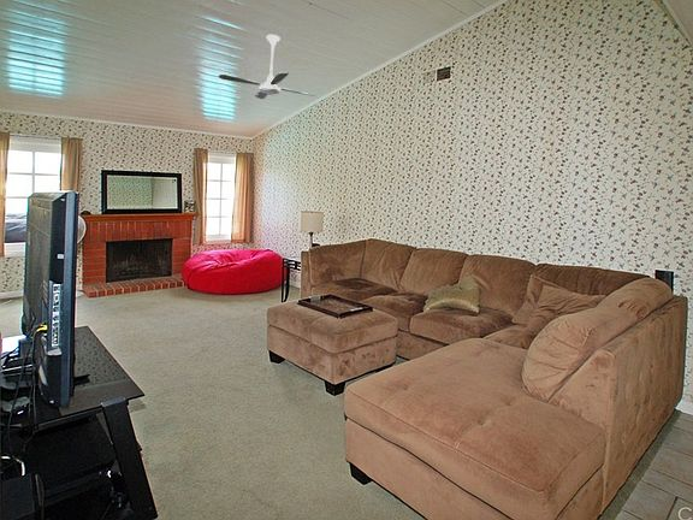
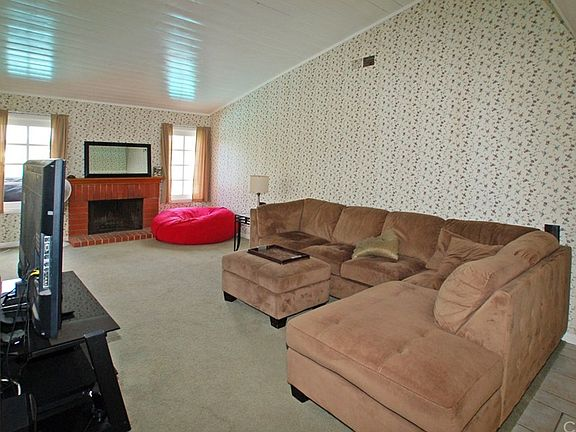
- ceiling fan (271, 64)
